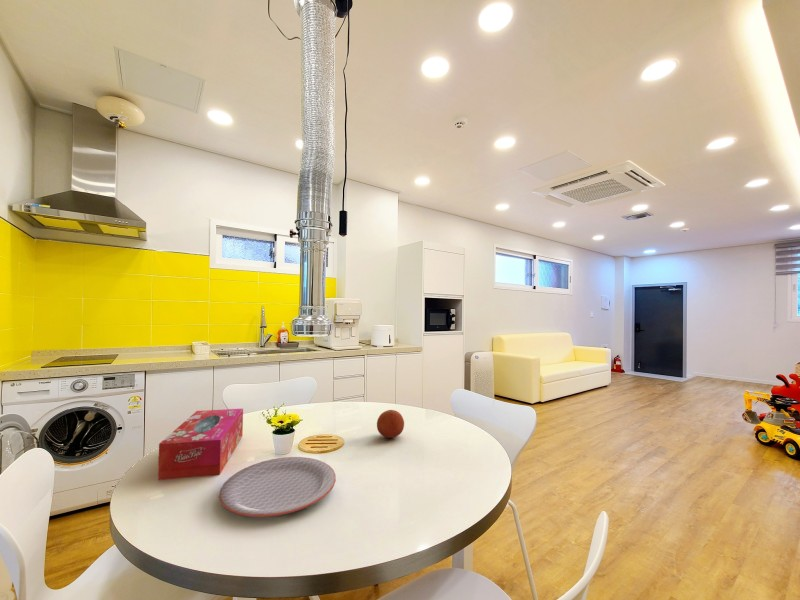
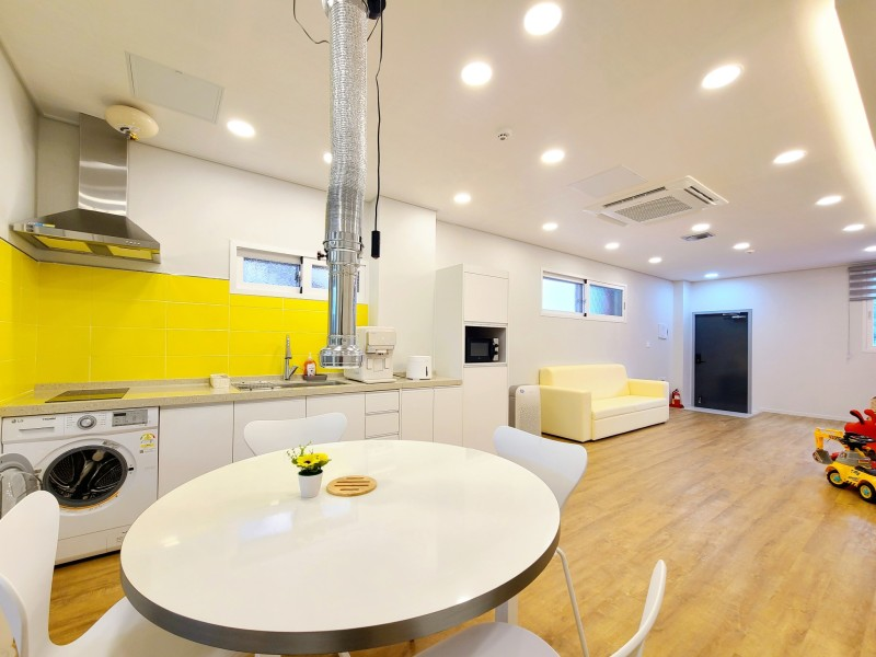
- fruit (390, 423)
- tissue box (206, 439)
- plate (280, 485)
